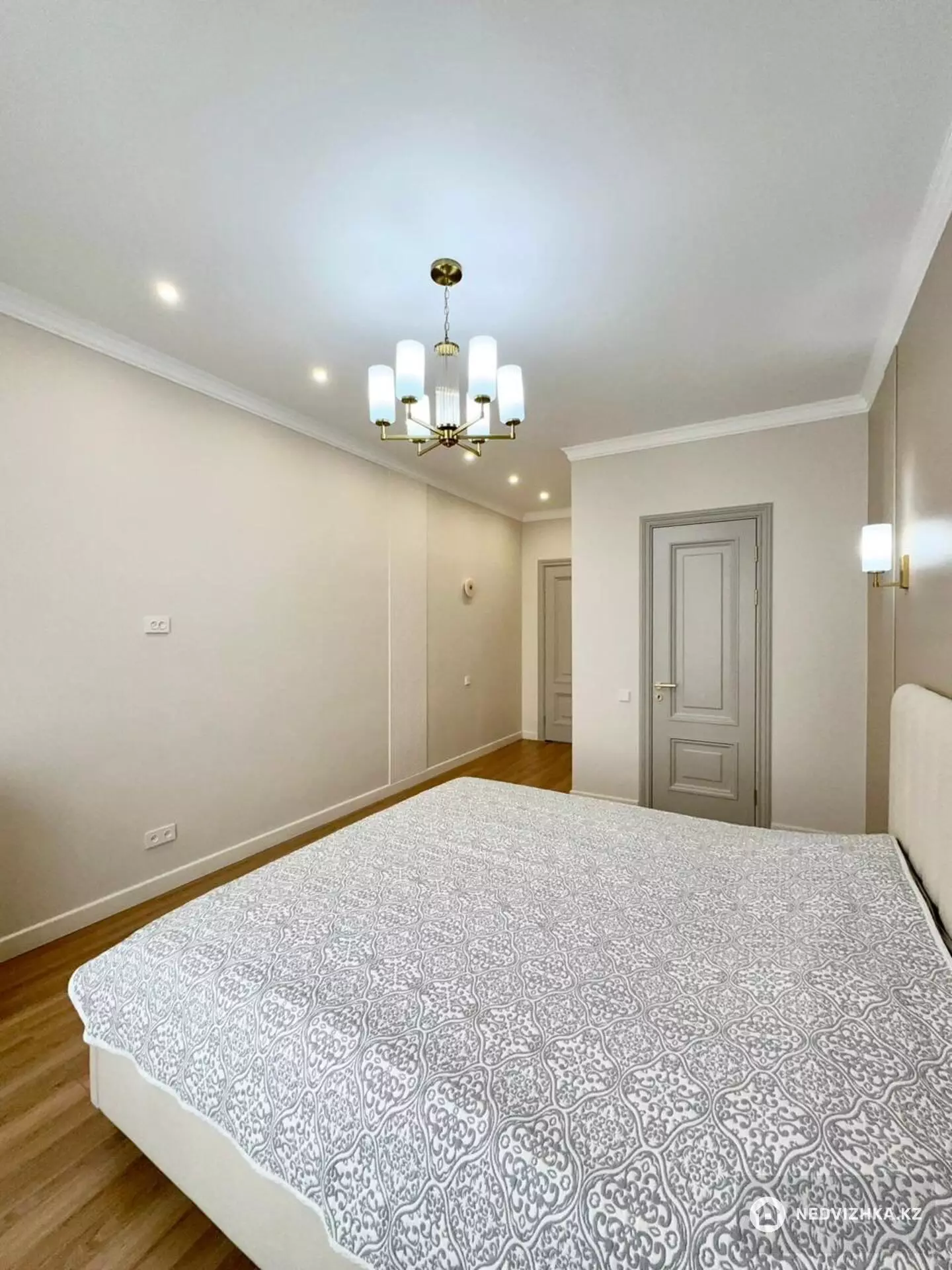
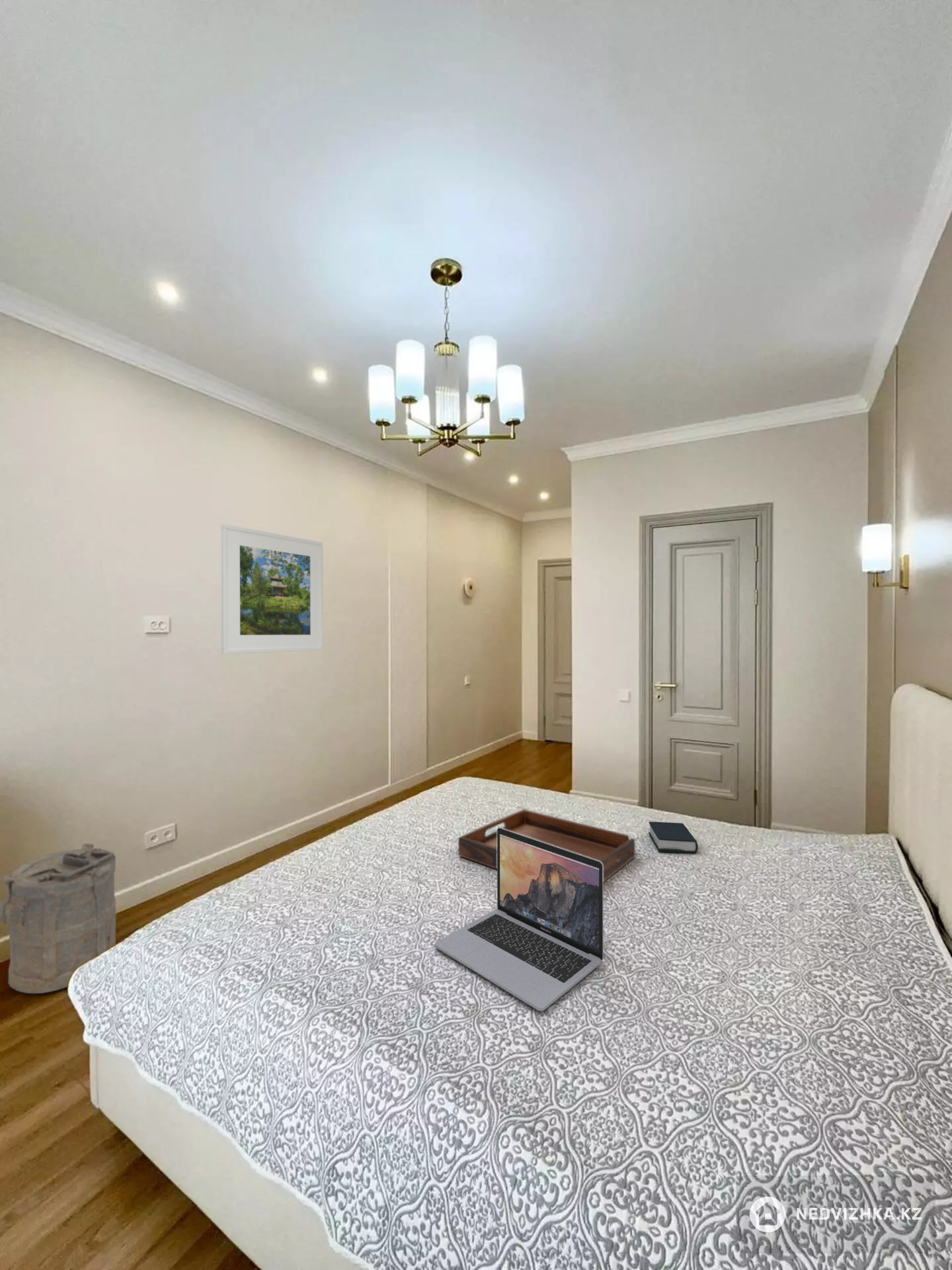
+ laundry hamper (59, 911)
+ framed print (276, 593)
+ serving tray (548, 843)
+ laptop (516, 906)
+ book (672, 837)
